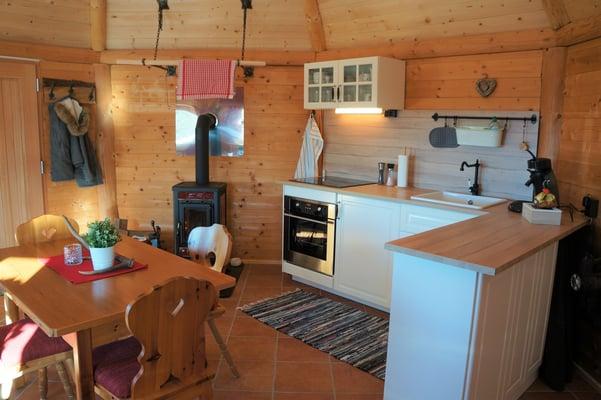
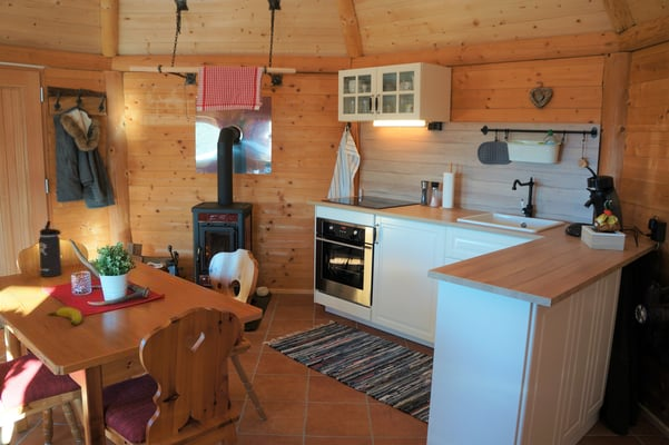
+ banana (67, 314)
+ thermos bottle (51, 248)
